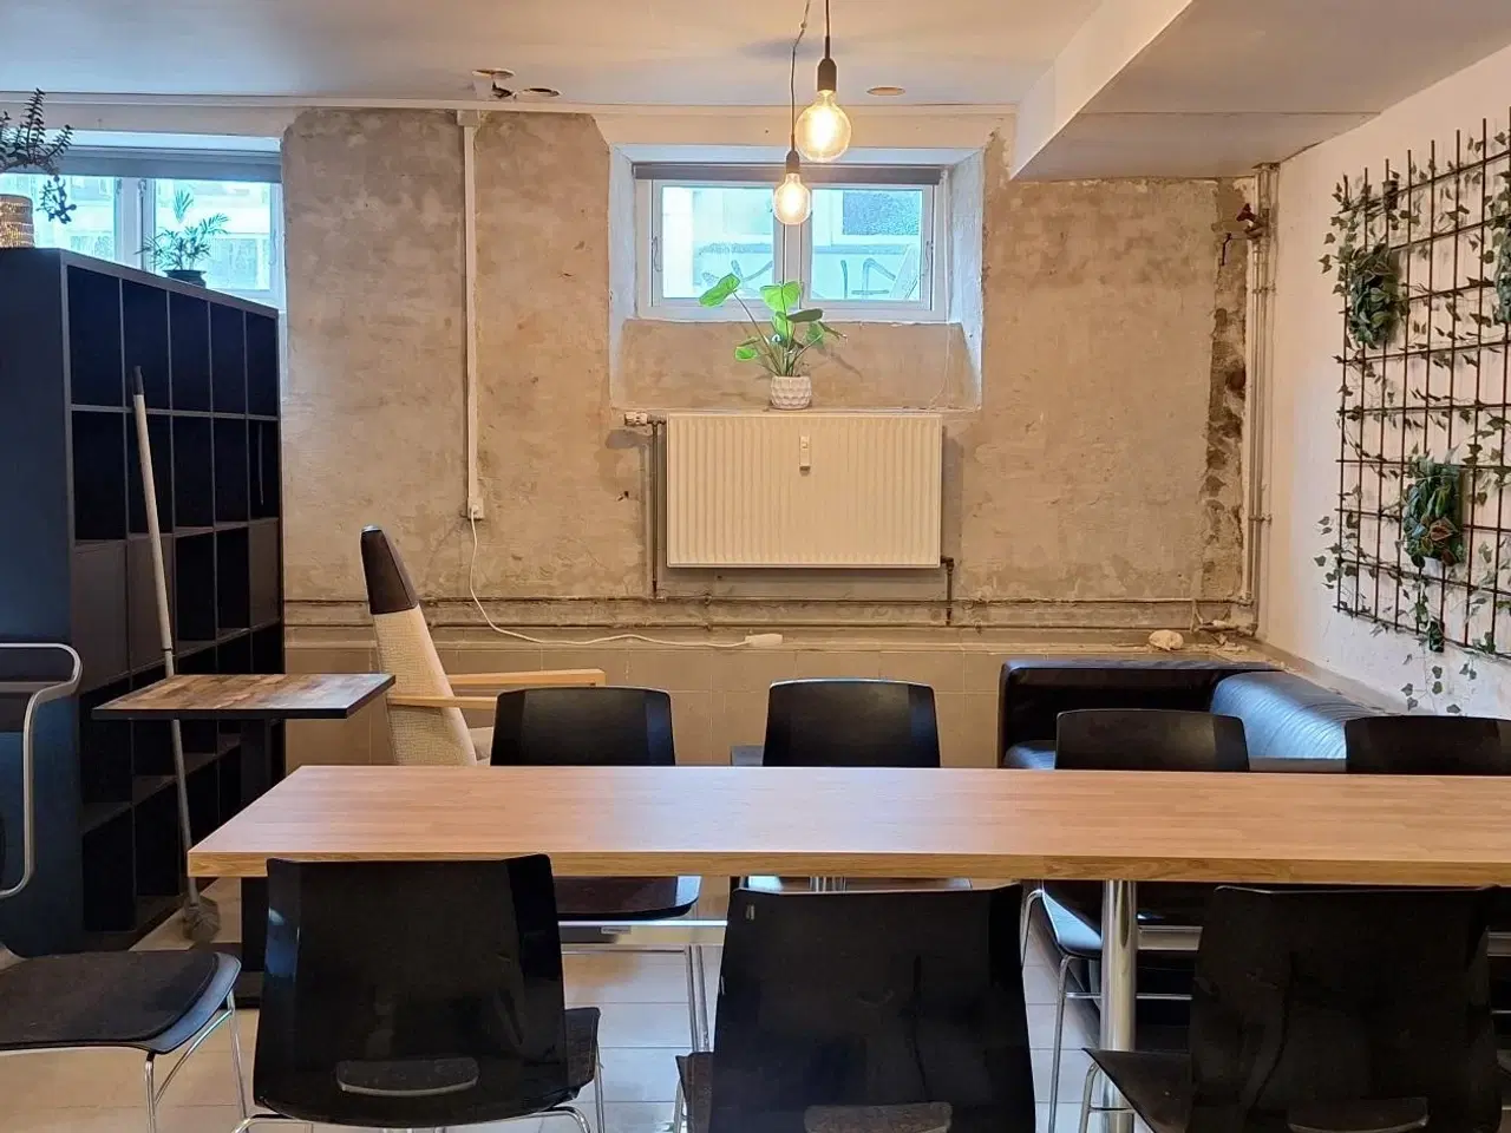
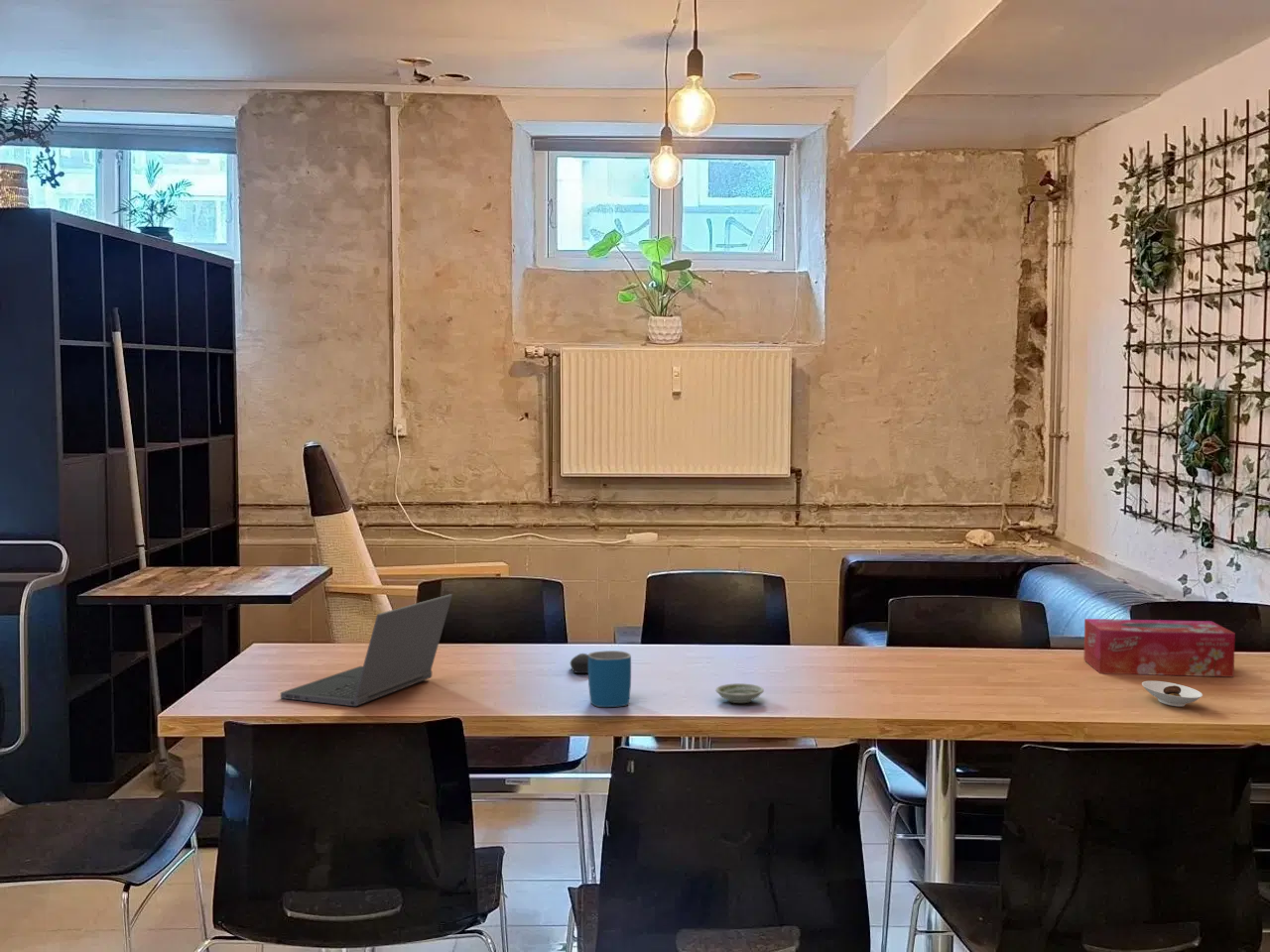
+ laptop computer (369, 645)
+ tissue box (1156, 647)
+ computer mouse (582, 661)
+ mug (607, 676)
+ saucer (739, 694)
+ saucer (1171, 694)
